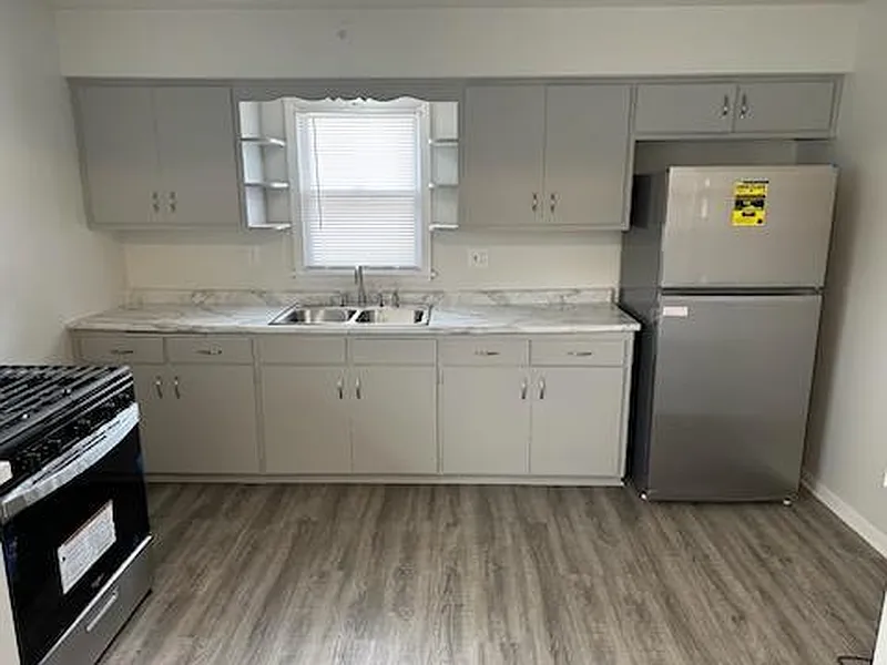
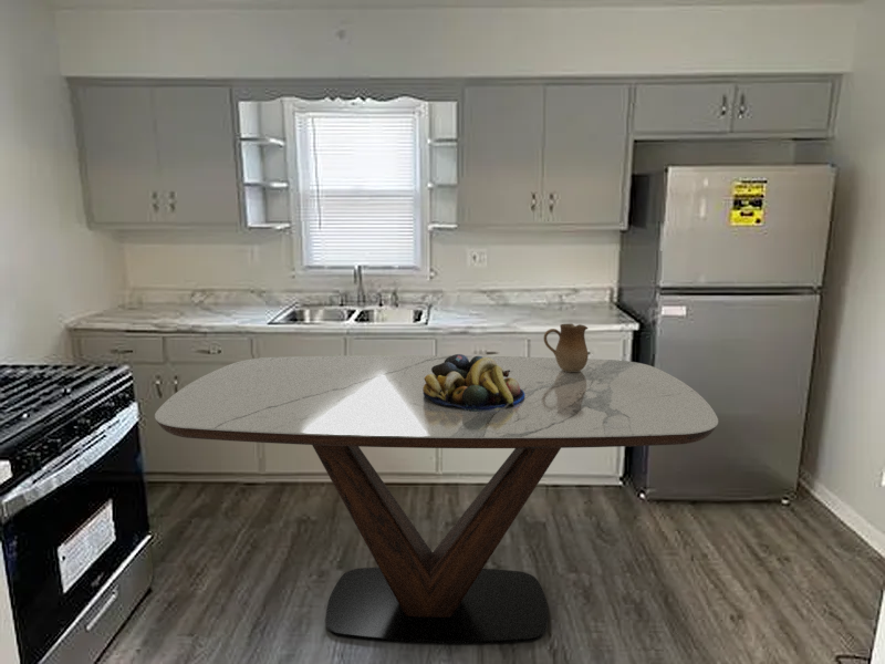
+ fruit bowl (475, 376)
+ dining table (460, 517)
+ ceramic jug (565, 346)
